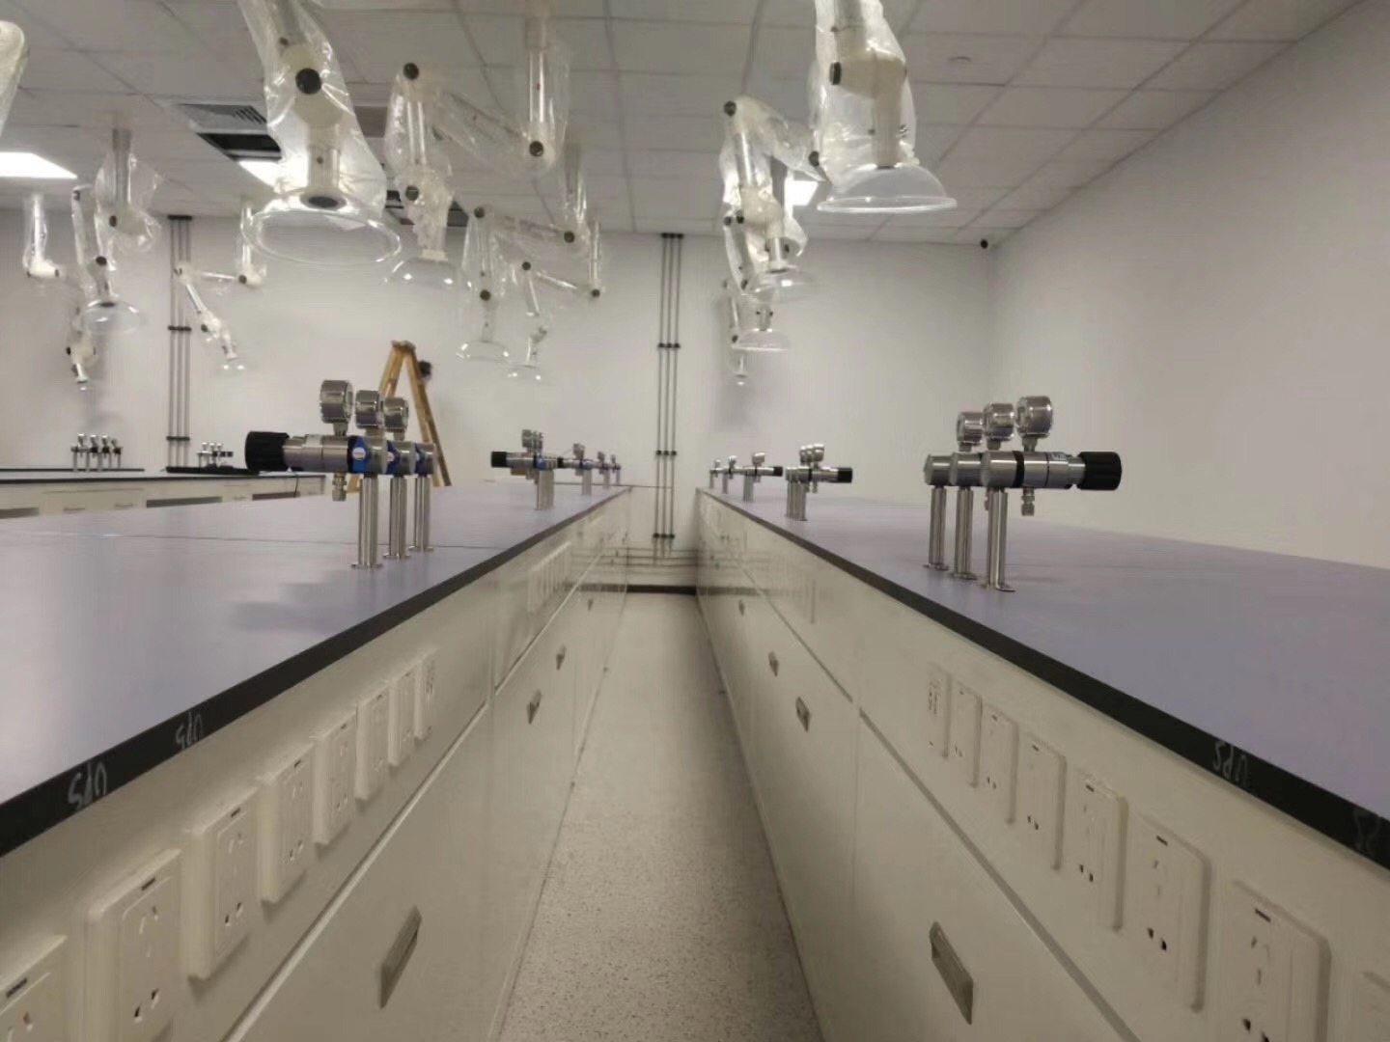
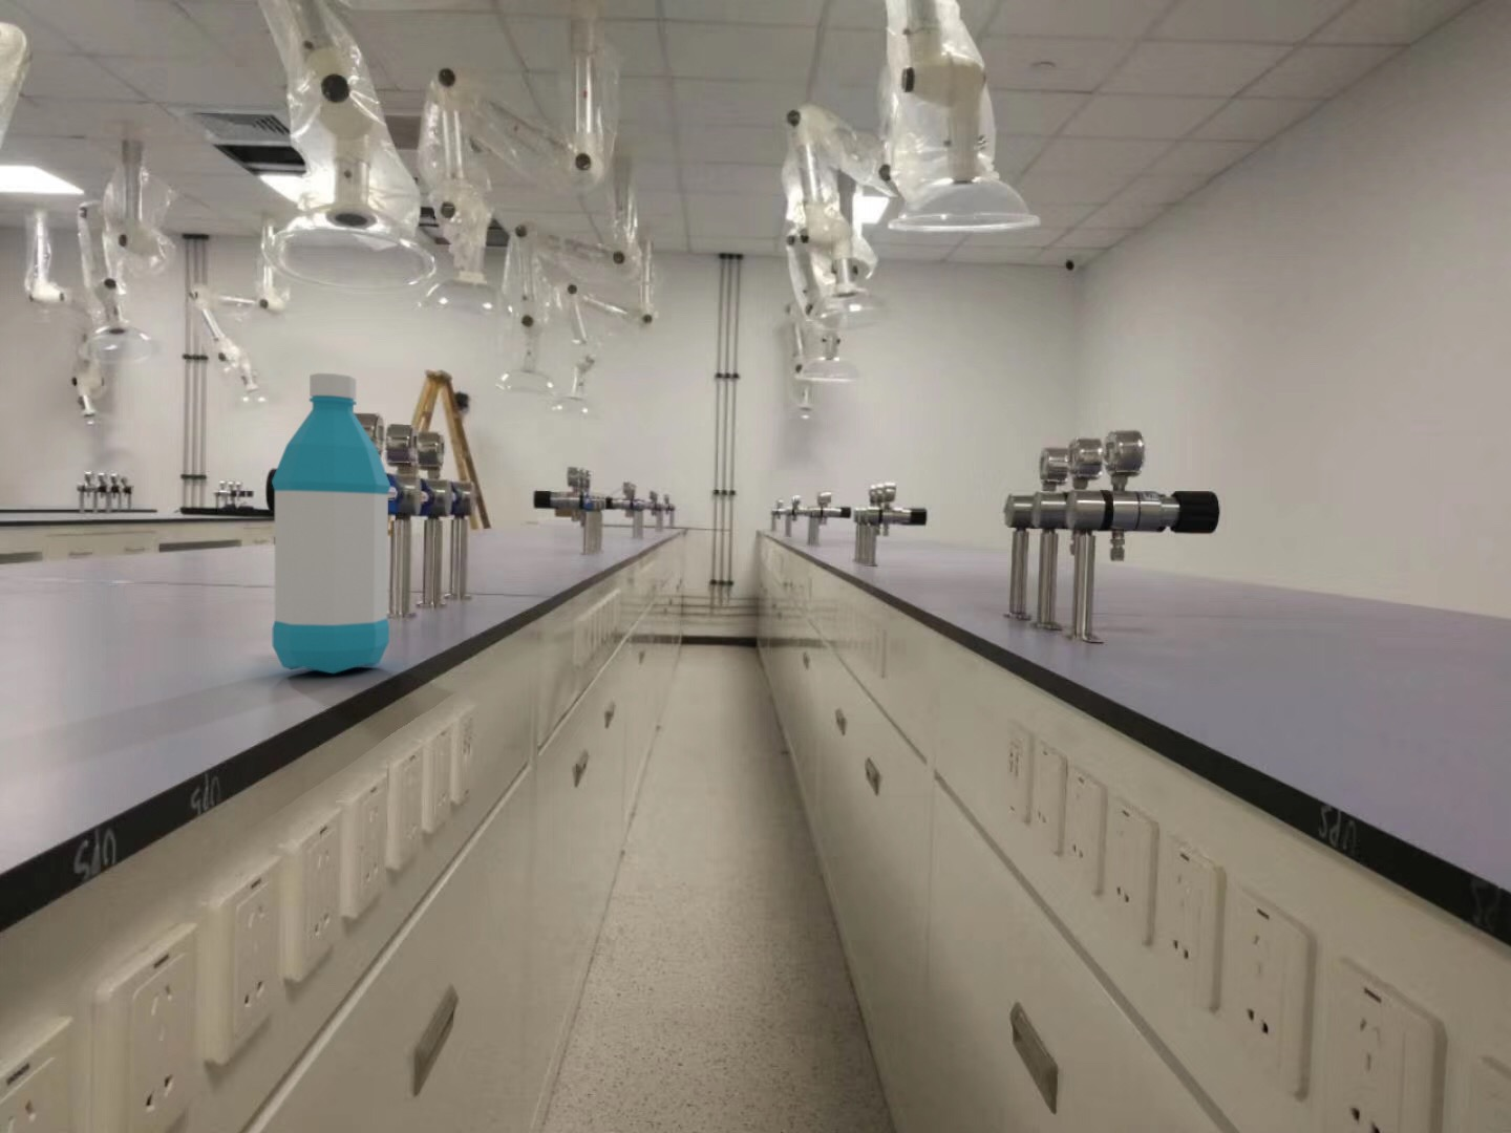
+ water bottle (333, 522)
